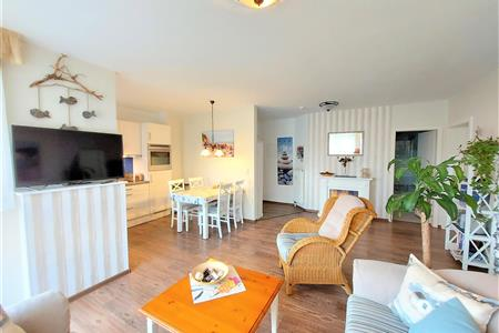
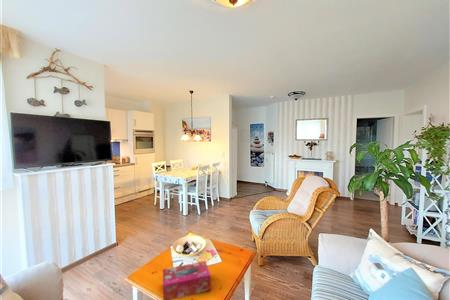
+ tissue box (186, 279)
